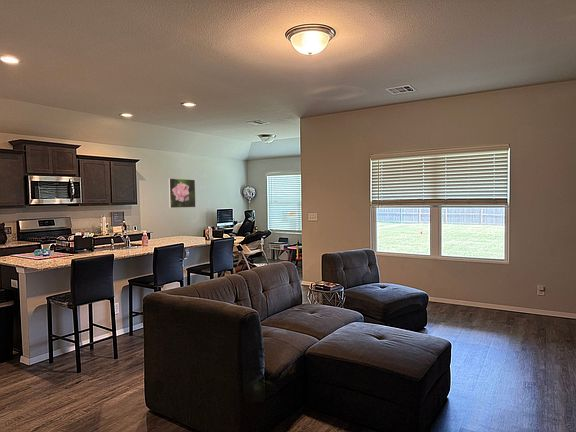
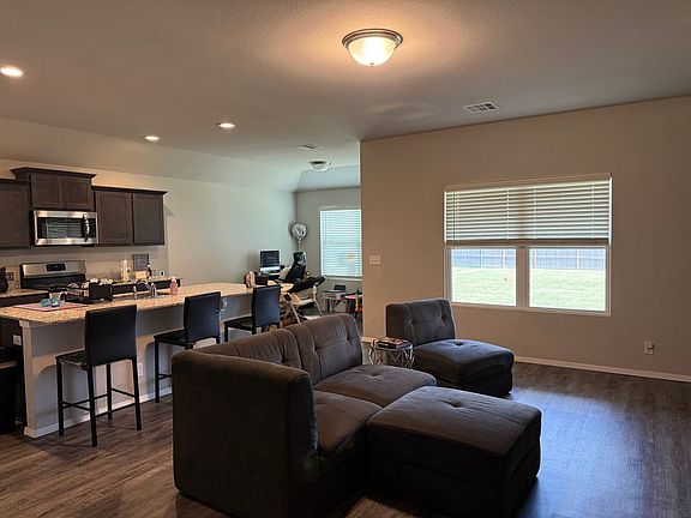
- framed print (182, 193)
